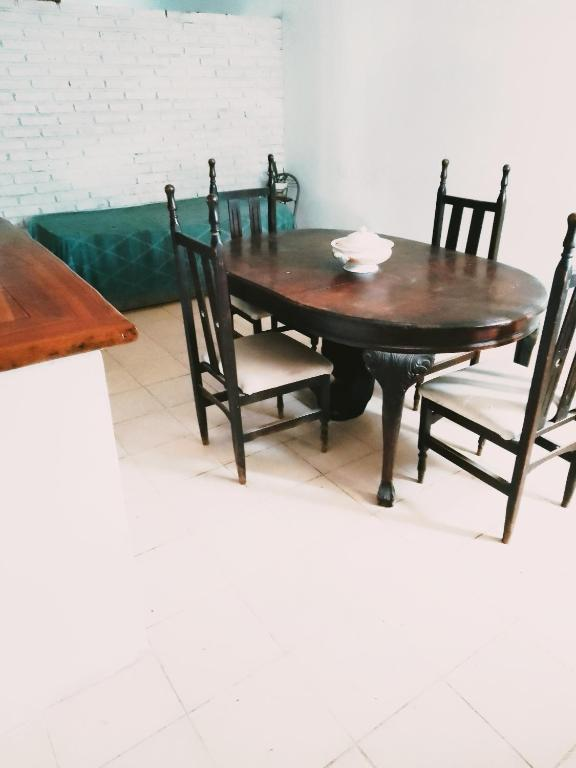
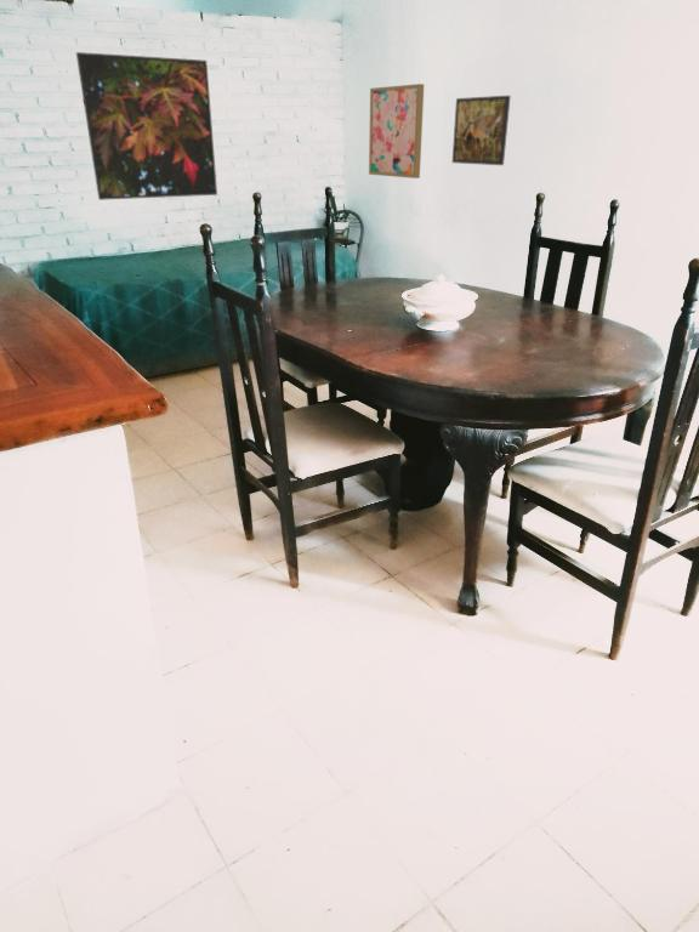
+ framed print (479, 131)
+ wall art (394, 132)
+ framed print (152, 130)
